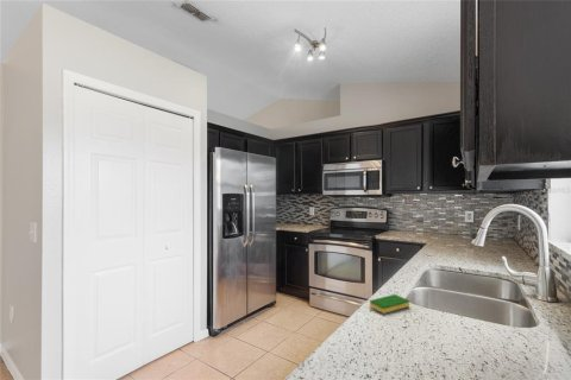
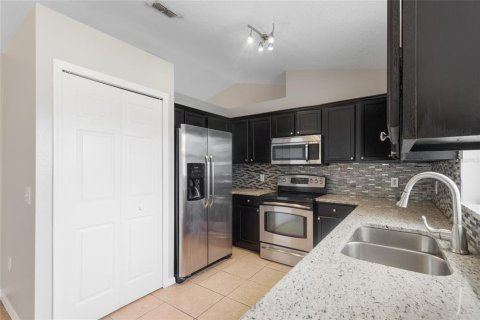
- dish sponge (389, 303)
